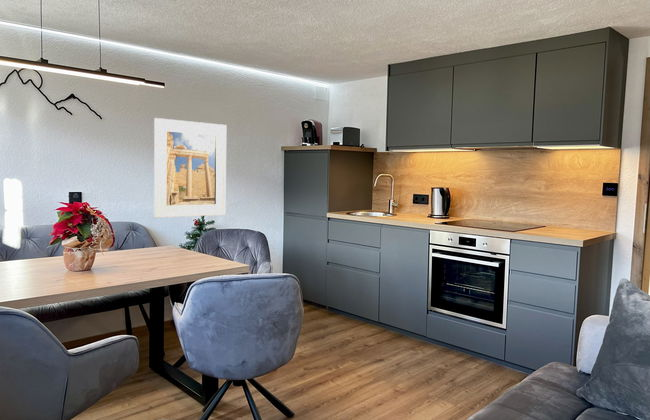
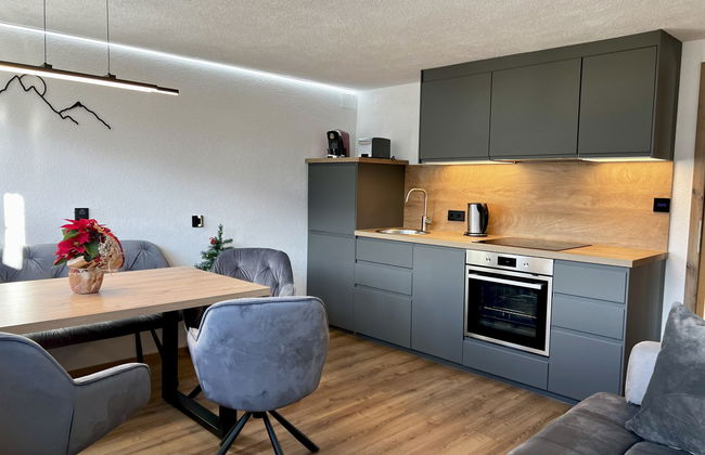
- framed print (191, 169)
